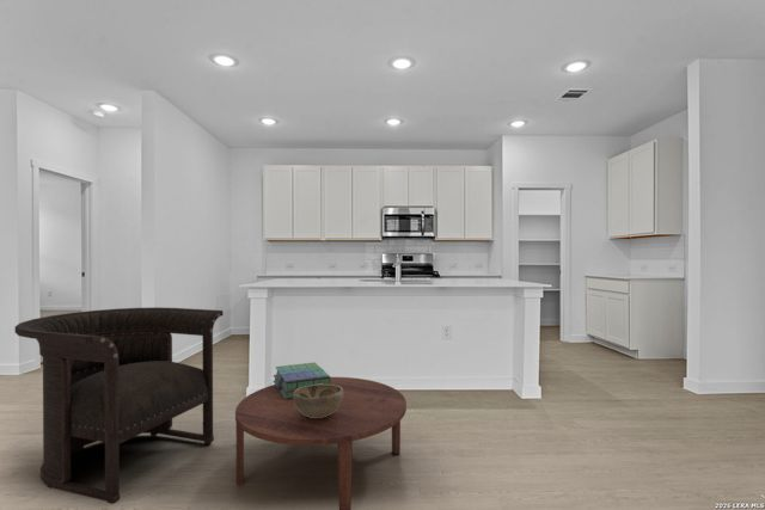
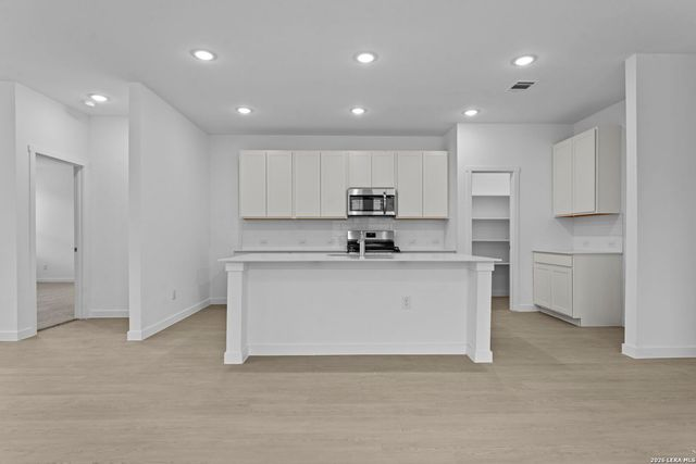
- stack of books (301, 377)
- armchair (114, 388)
- decorative bowl (318, 401)
- coffee table (323, 434)
